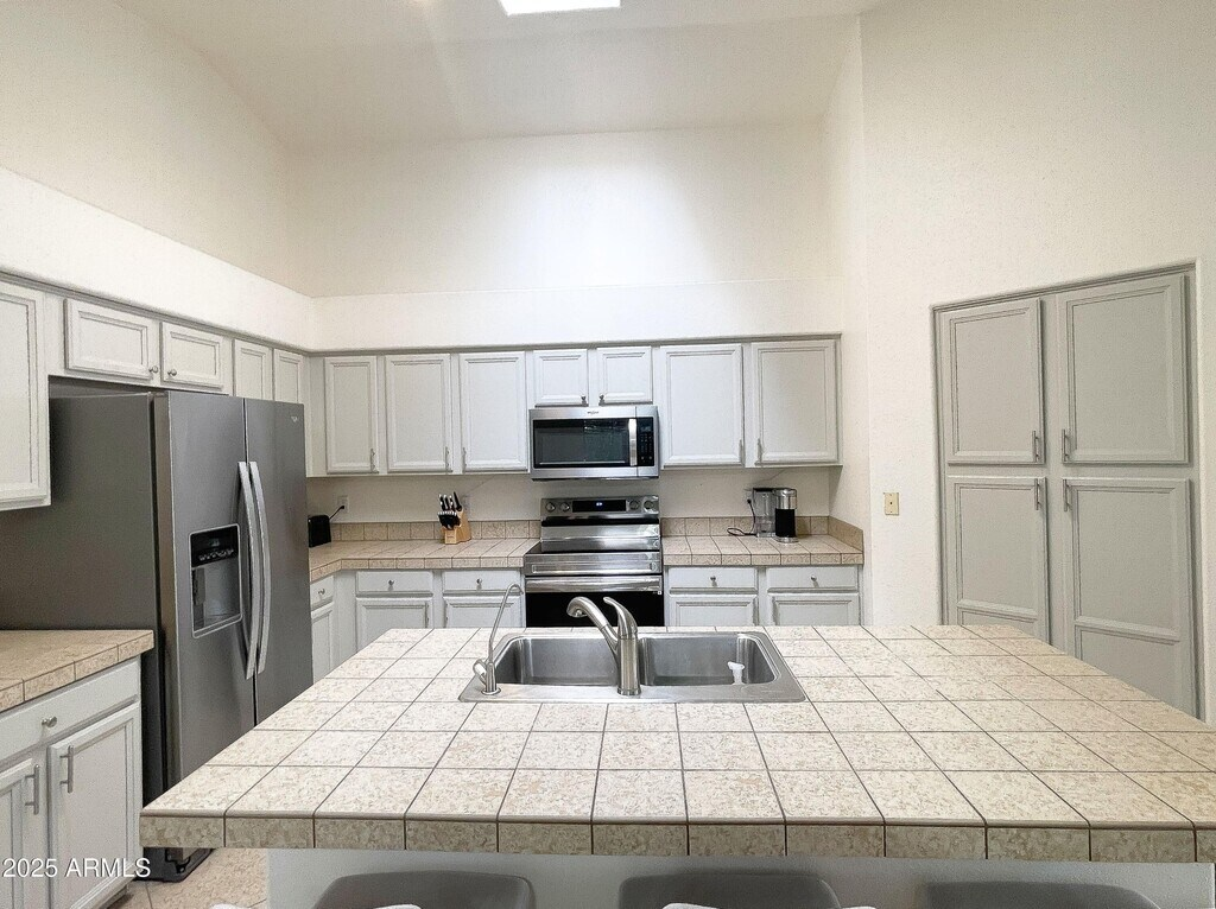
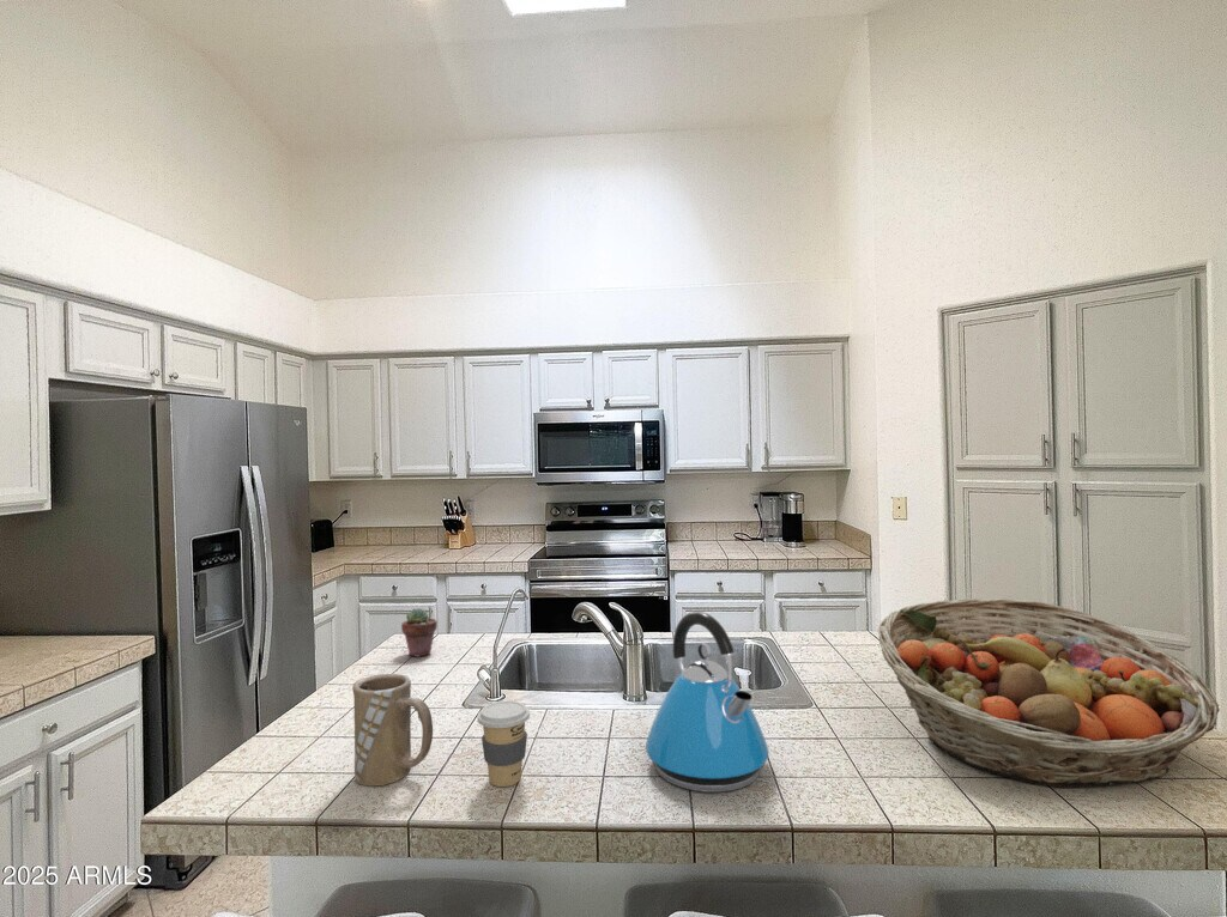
+ potted succulent (419, 630)
+ mug (394, 725)
+ fruit basket (1030, 681)
+ kettle (702, 687)
+ coffee cup (503, 743)
